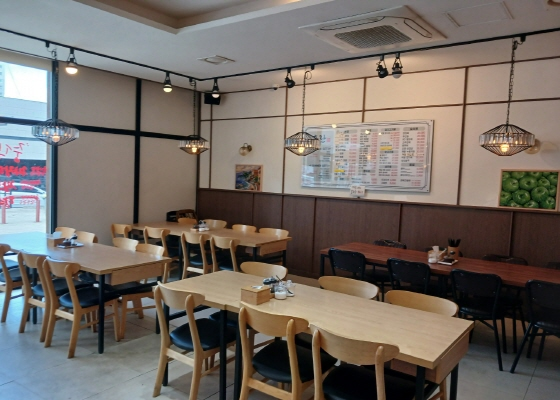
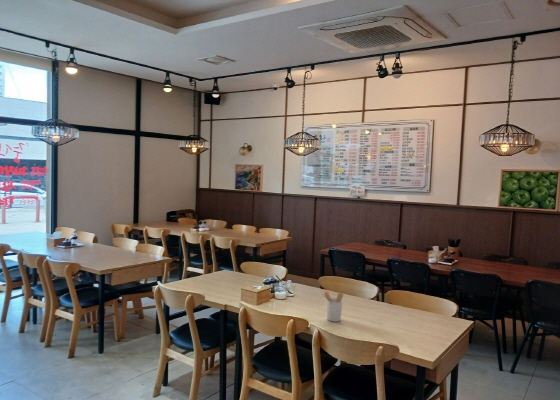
+ utensil holder (331, 305)
